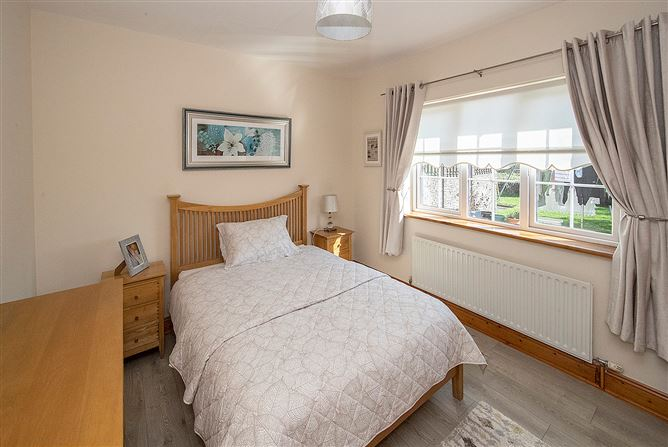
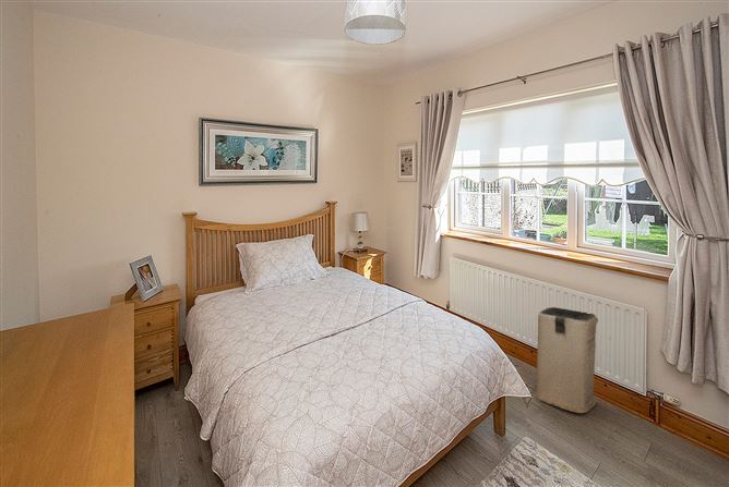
+ laundry basket (564, 355)
